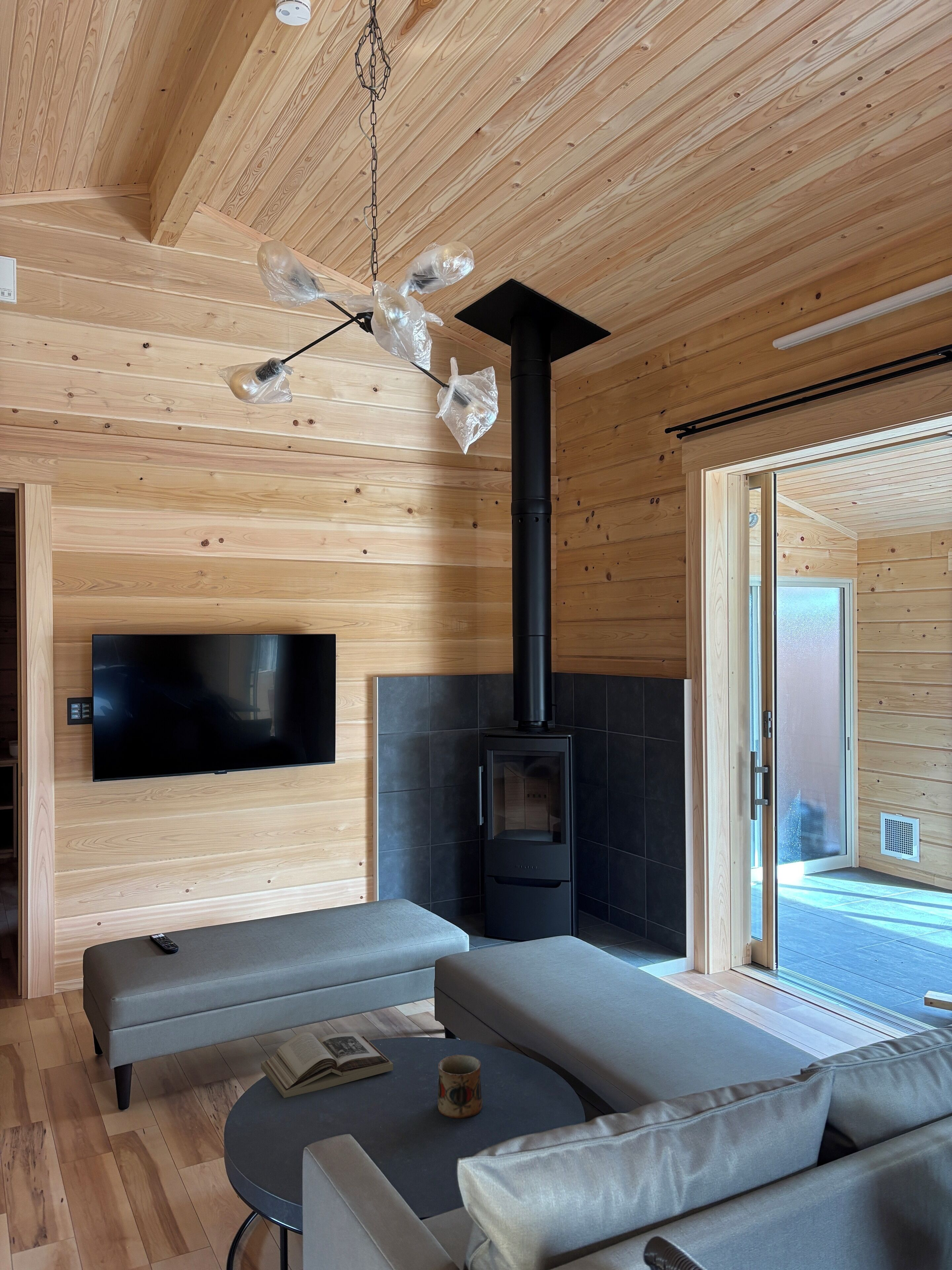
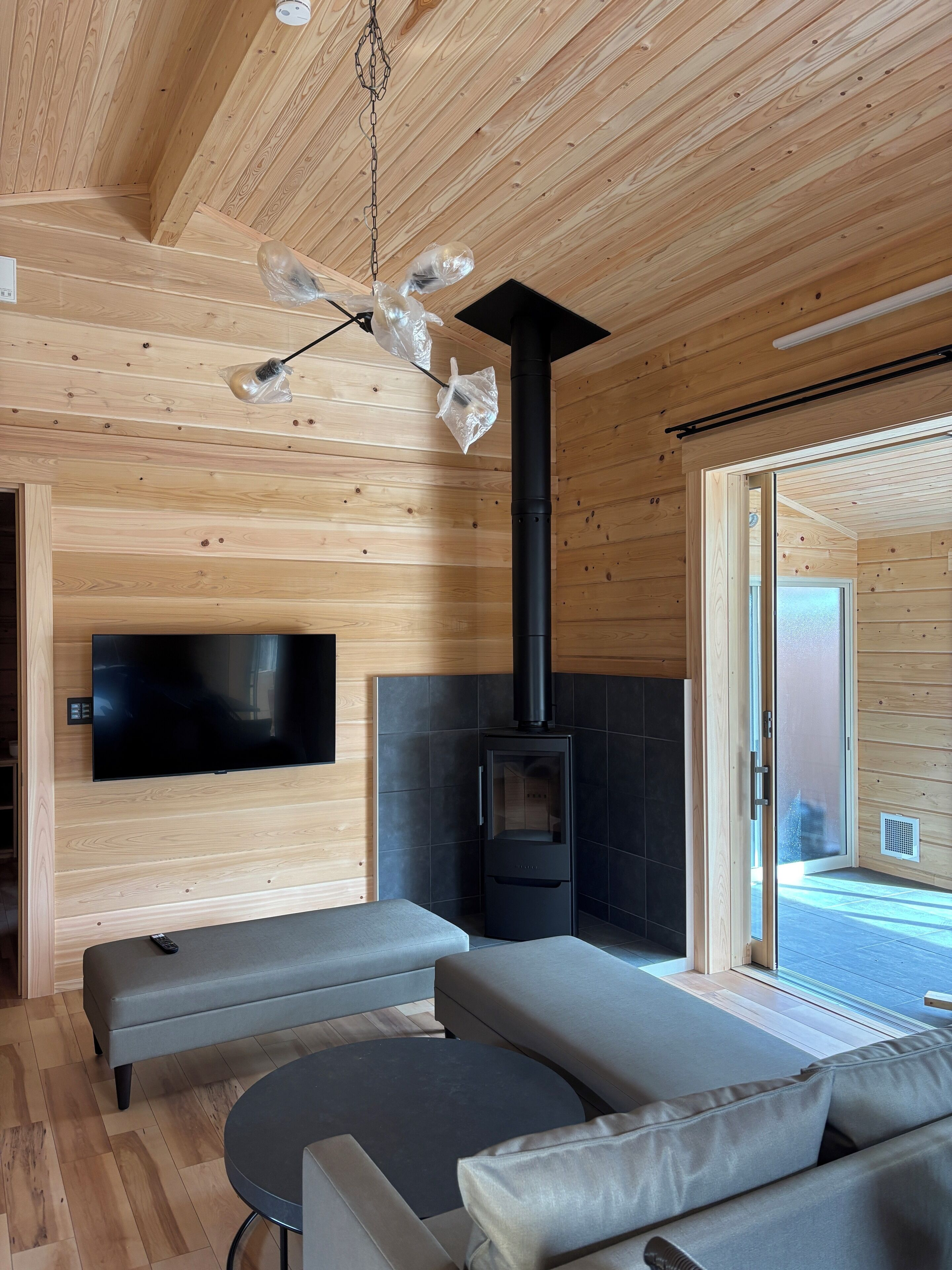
- book (327, 1055)
- mug (460, 1083)
